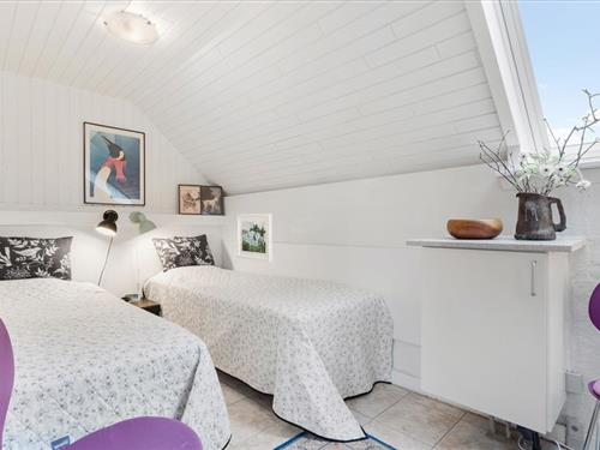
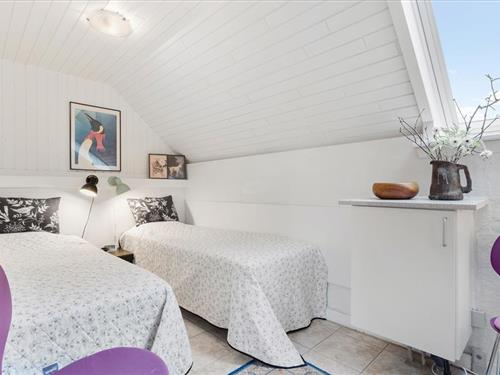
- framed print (253, 236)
